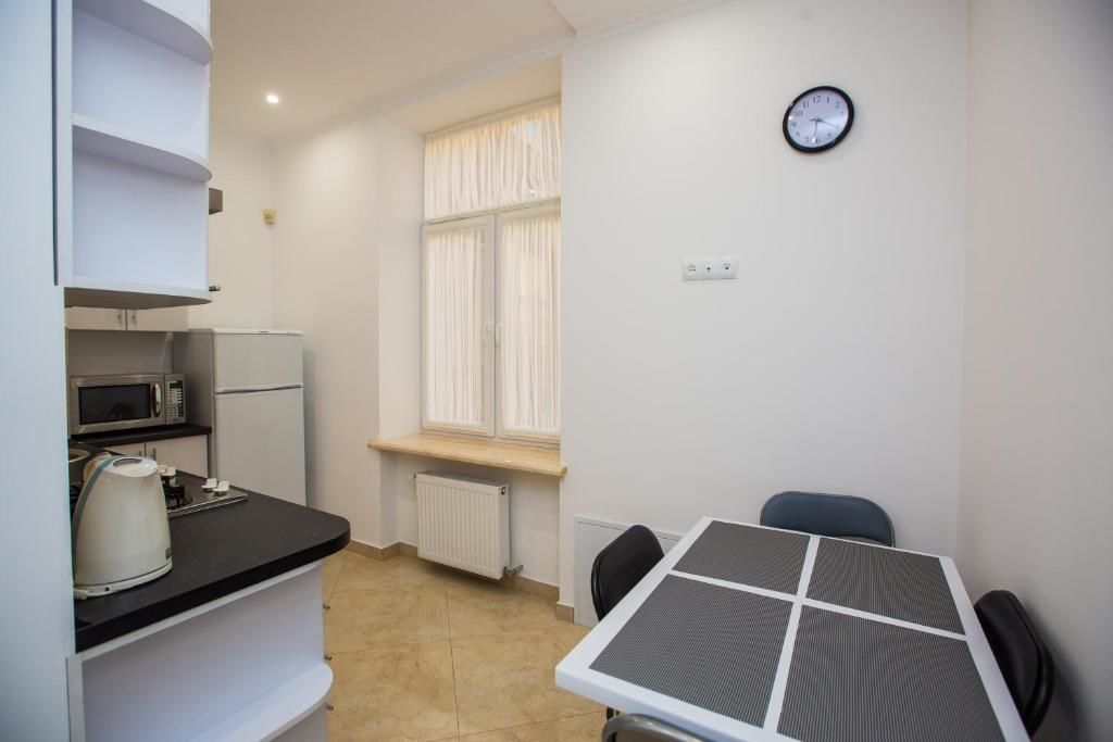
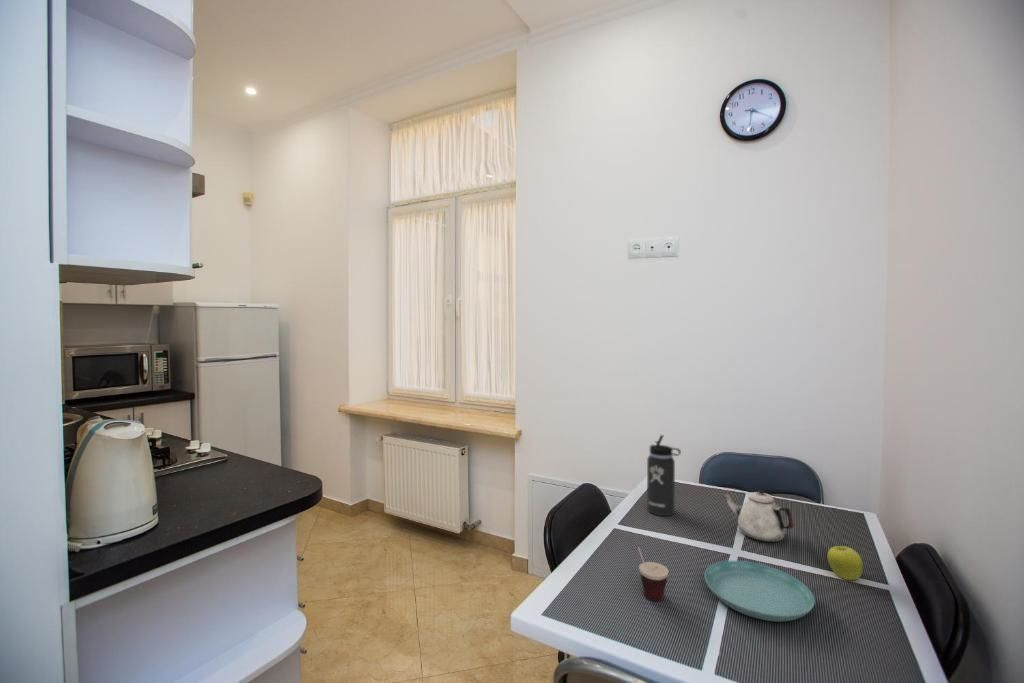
+ thermos bottle (663, 473)
+ saucer (756, 590)
+ fruit (844, 562)
+ cup (644, 567)
+ teapot (756, 511)
